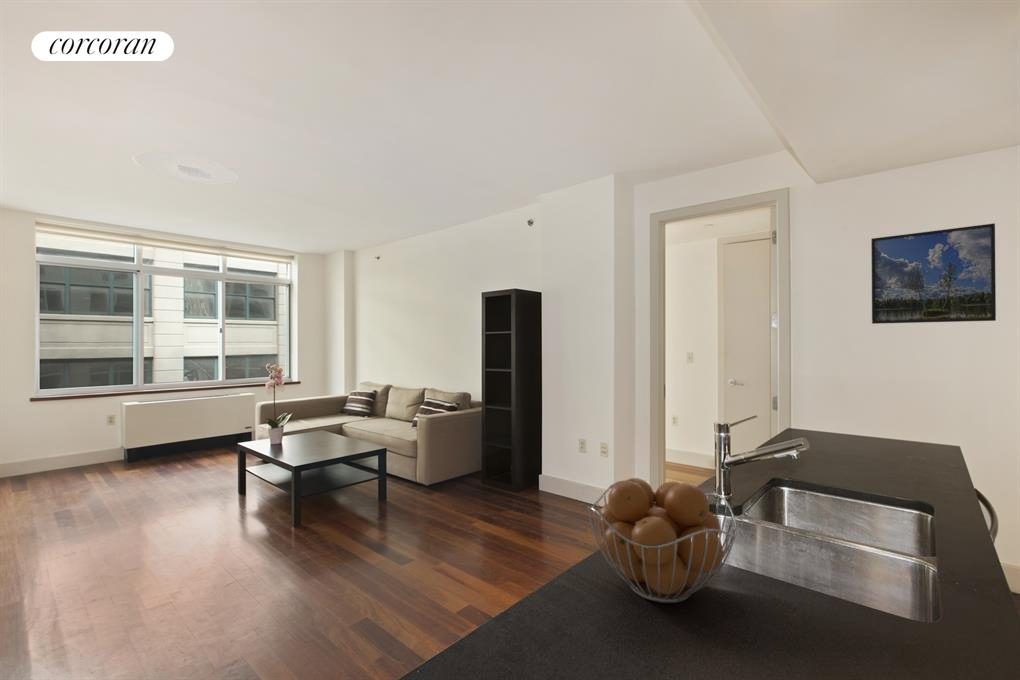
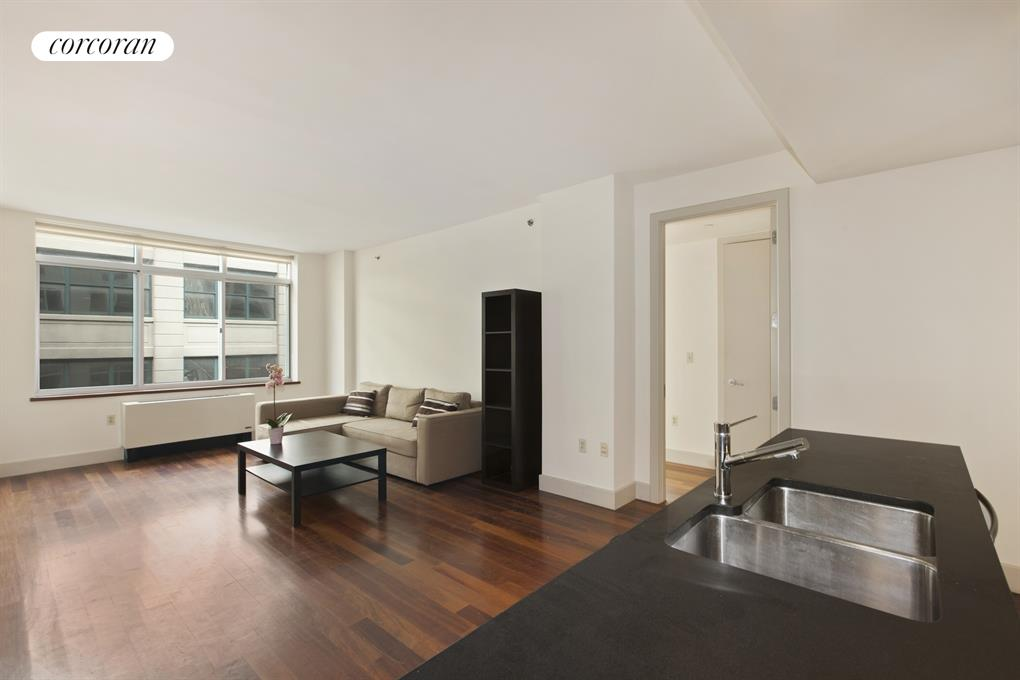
- ceiling light (188, 165)
- fruit basket (659, 533)
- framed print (929, 276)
